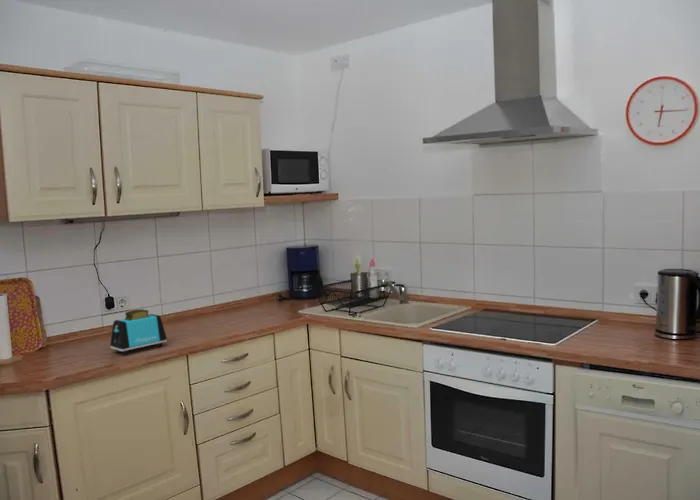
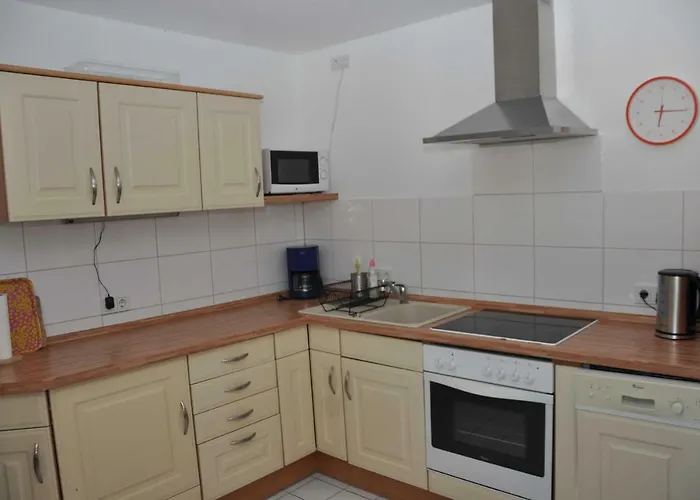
- toaster (138, 329)
